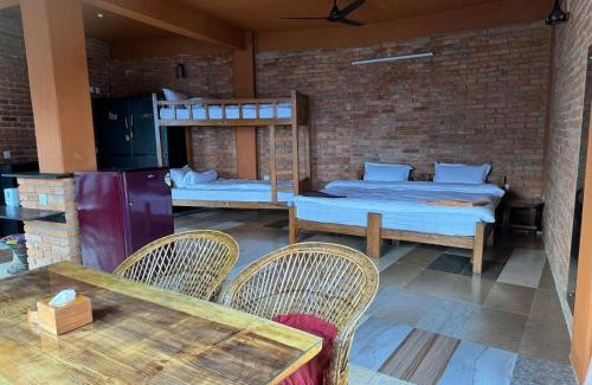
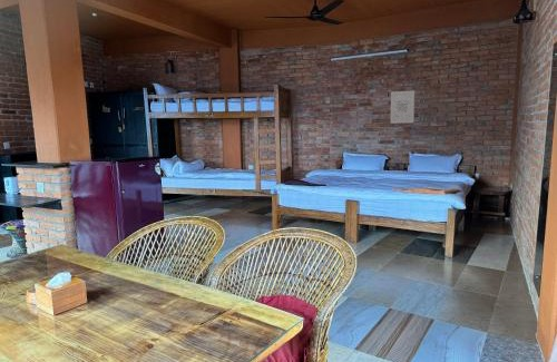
+ wall art (402, 107)
